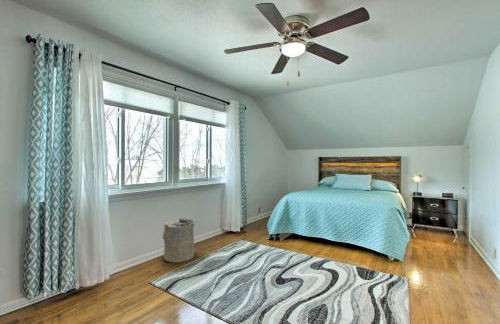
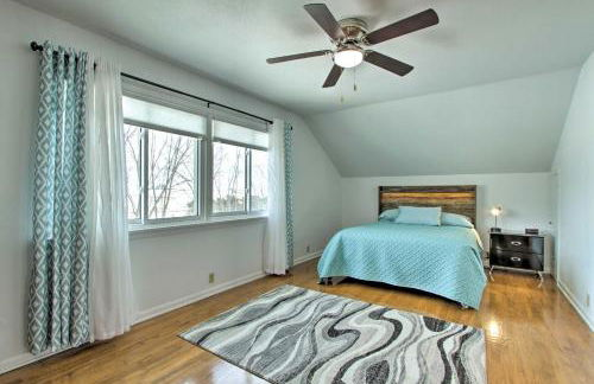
- laundry hamper (177, 238)
